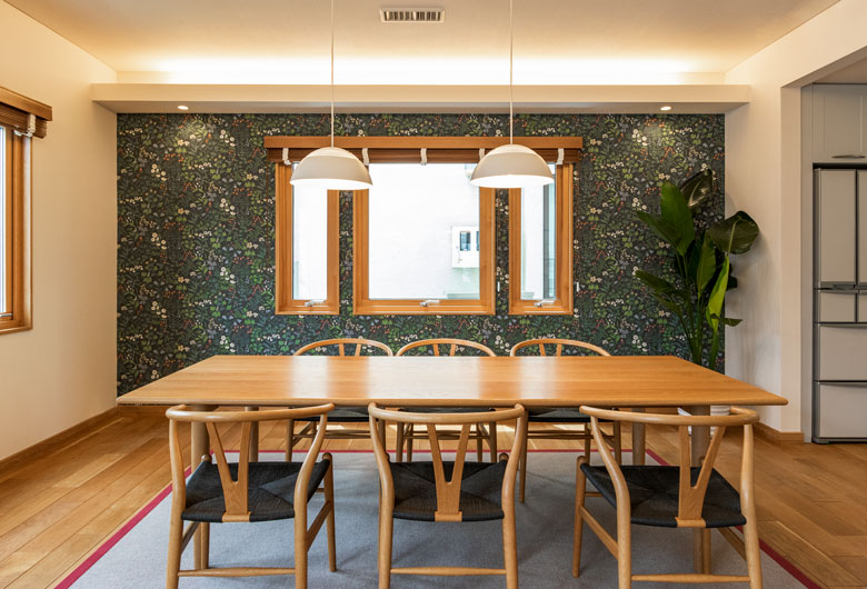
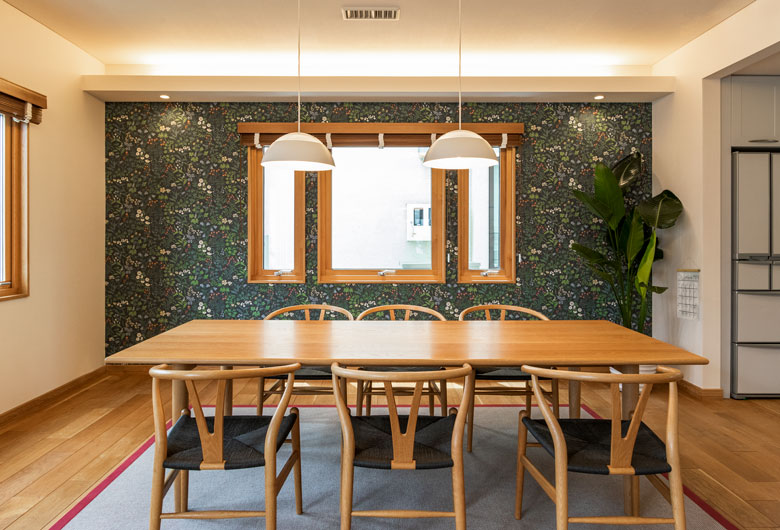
+ calendar (688, 288)
